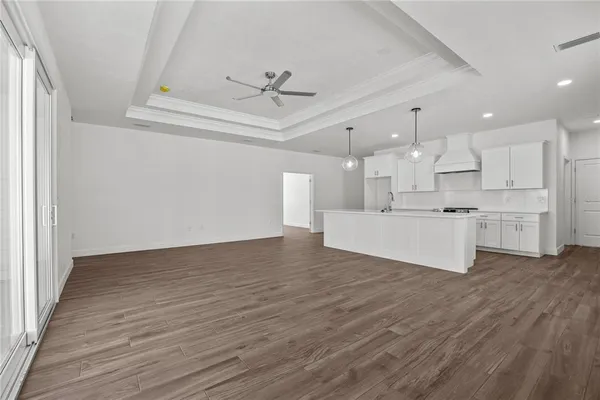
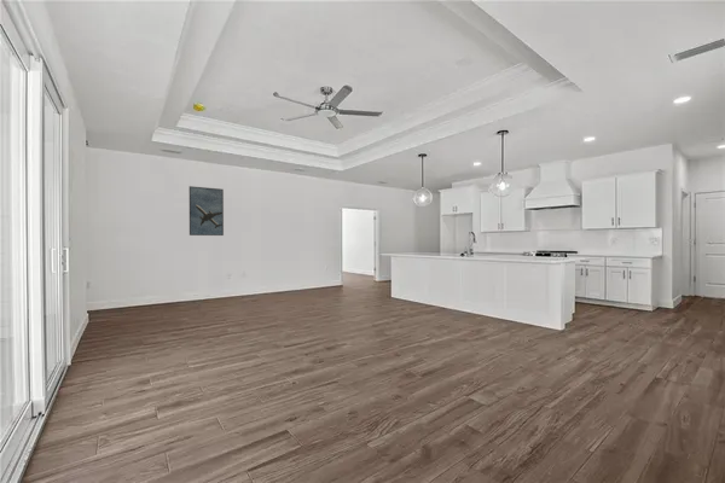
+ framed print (207, 211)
